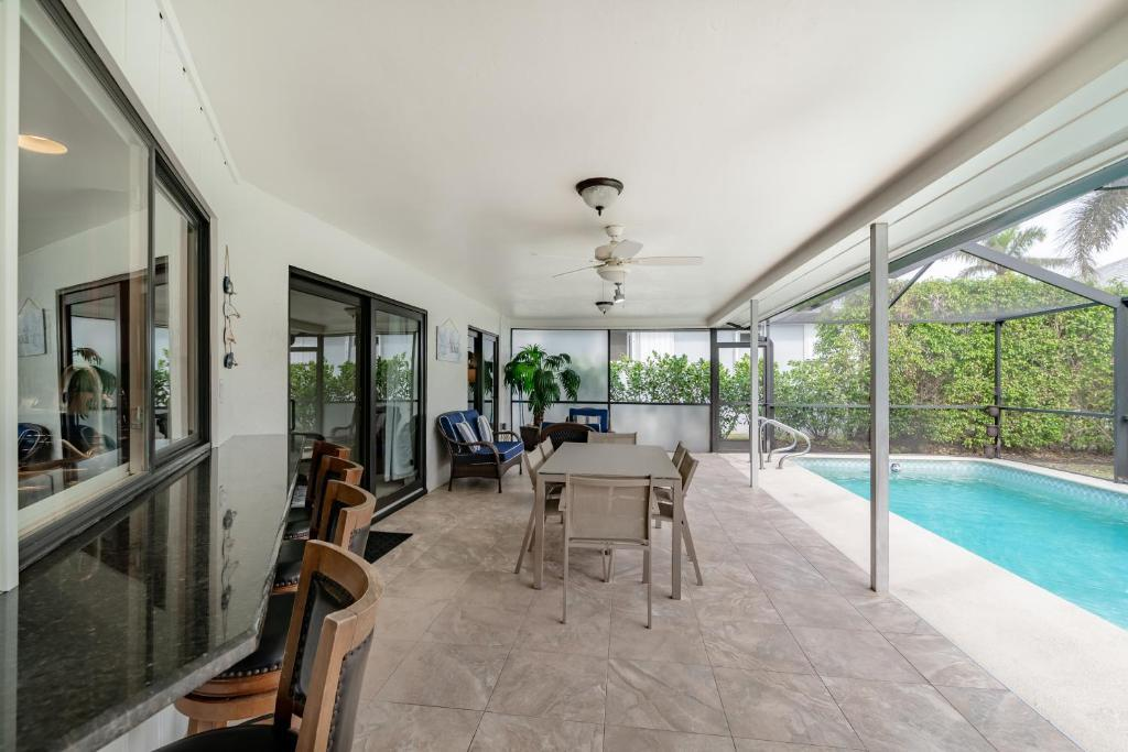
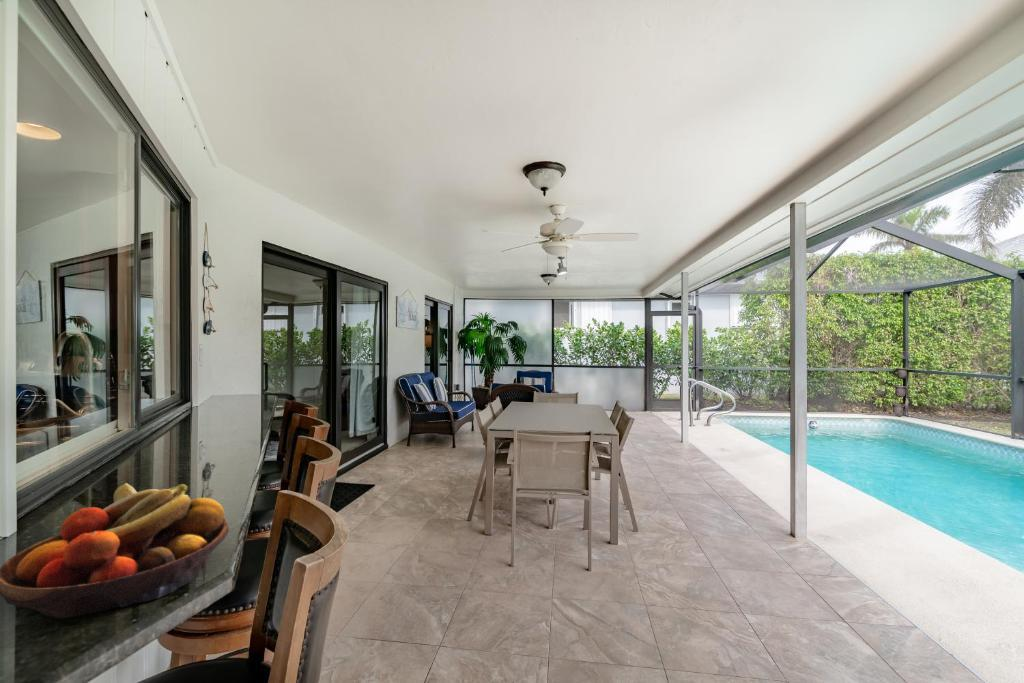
+ fruit bowl (124, 535)
